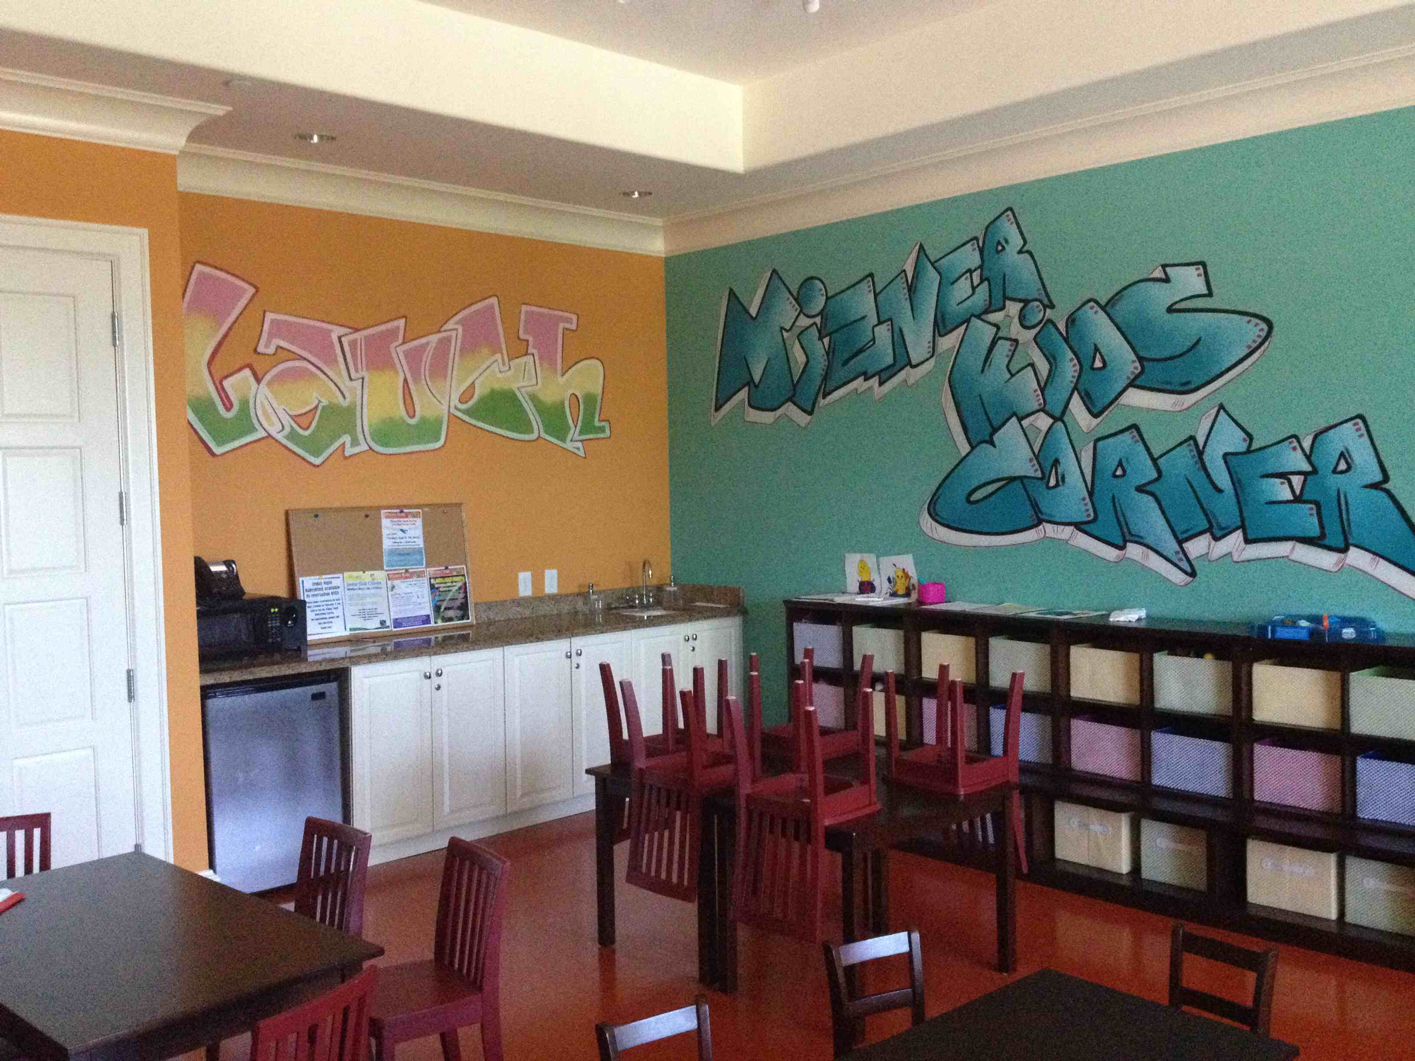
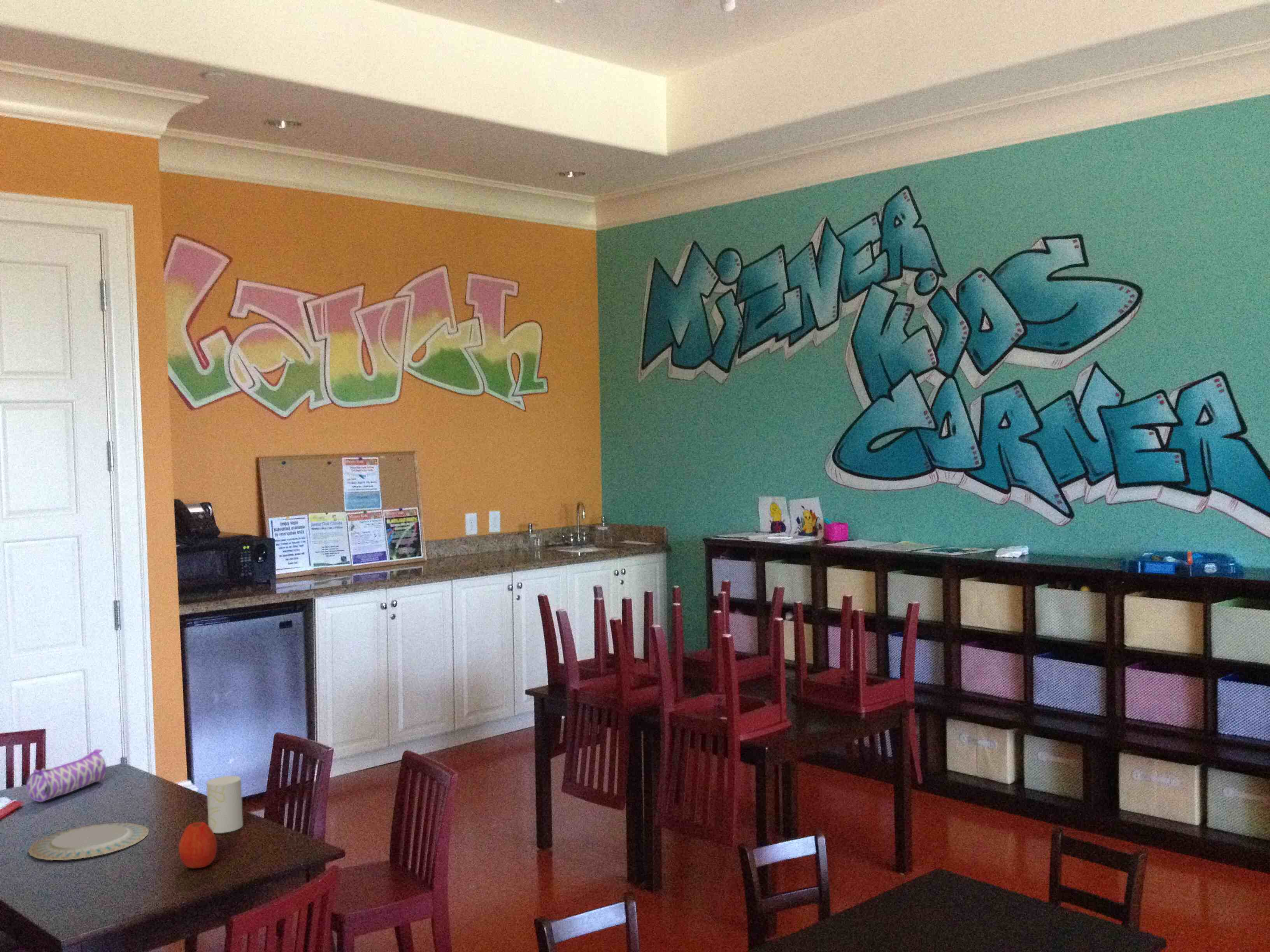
+ cup (225, 804)
+ pencil case (67, 775)
+ apple (197, 844)
+ chinaware (90, 838)
